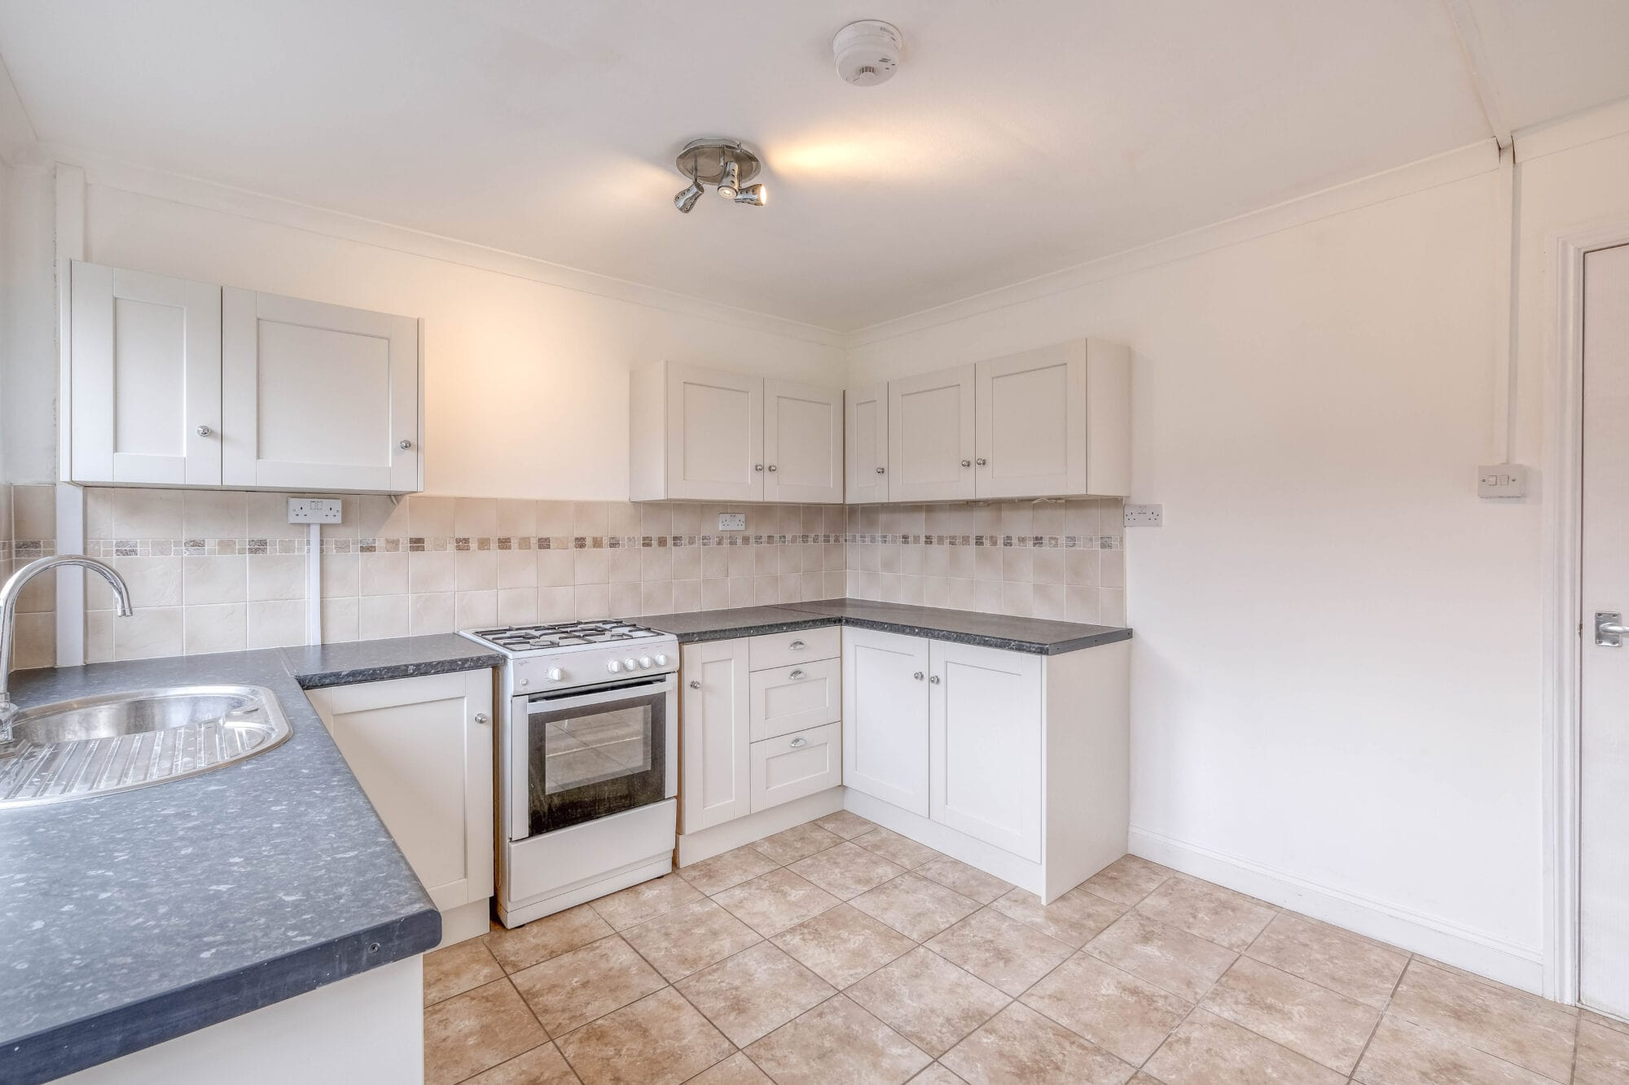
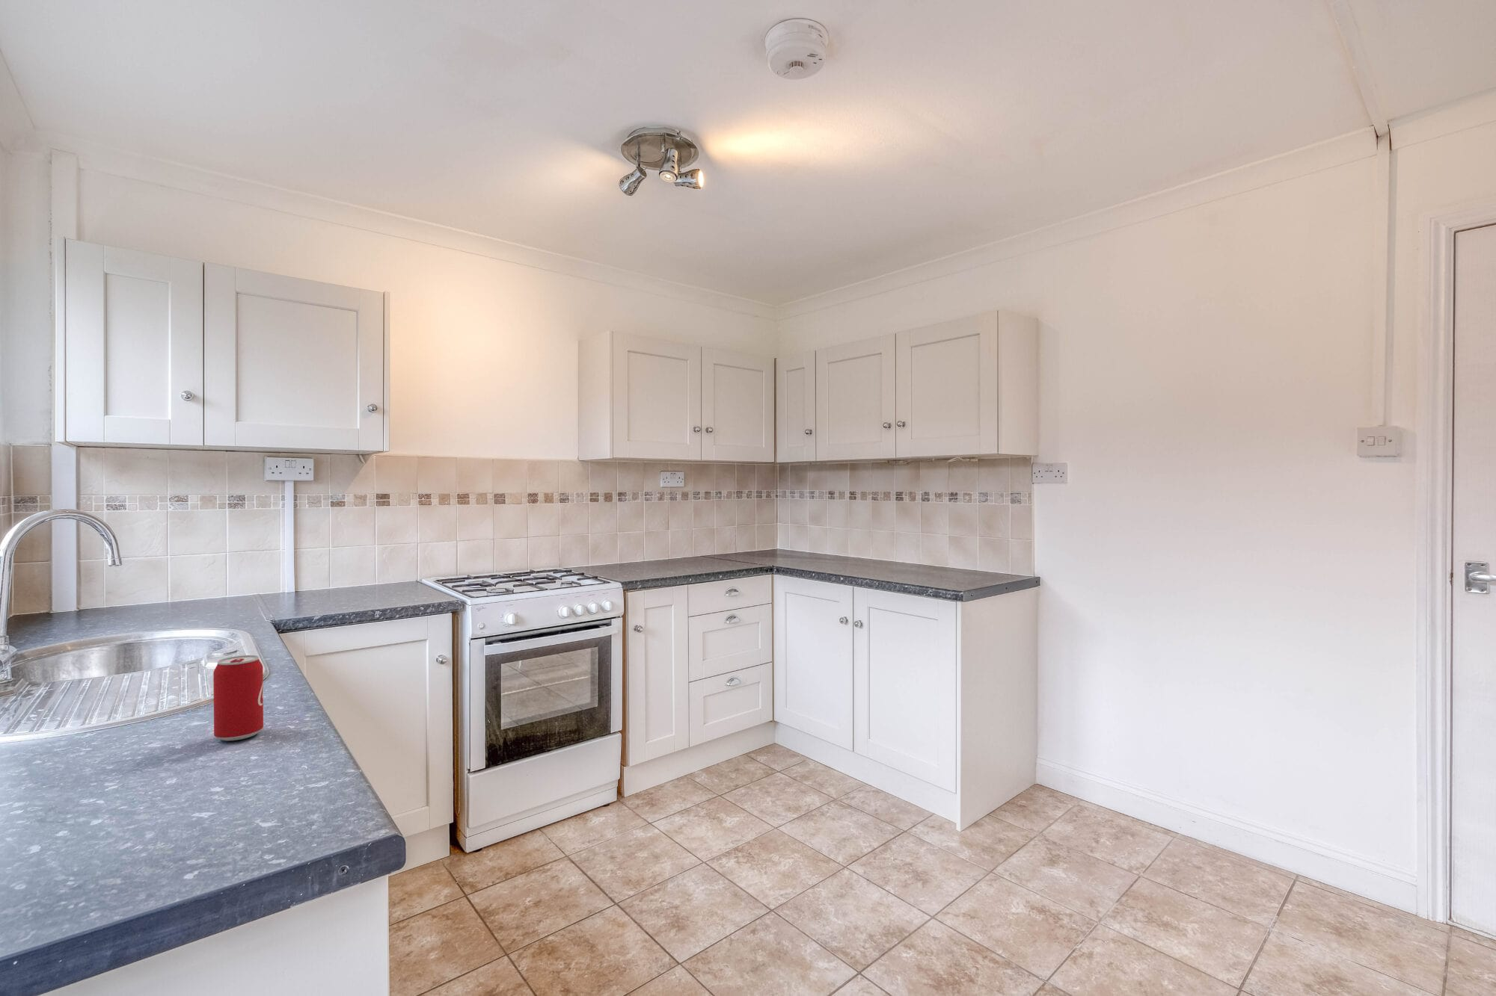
+ beverage can (239, 697)
